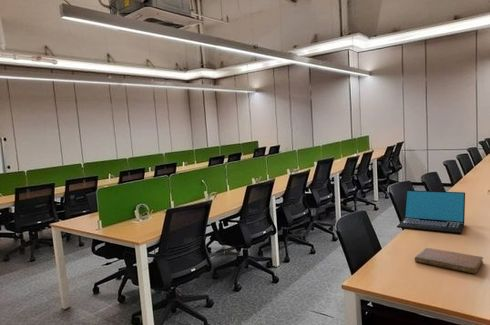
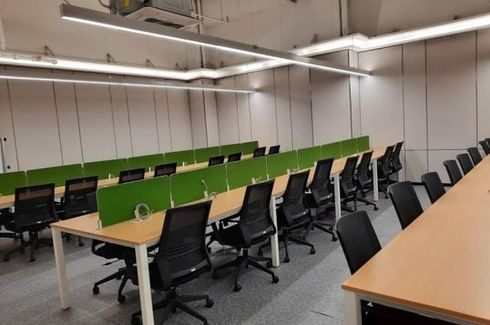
- notebook (448, 259)
- laptop (431, 209)
